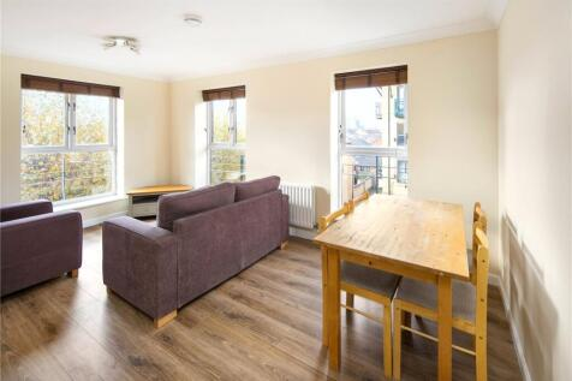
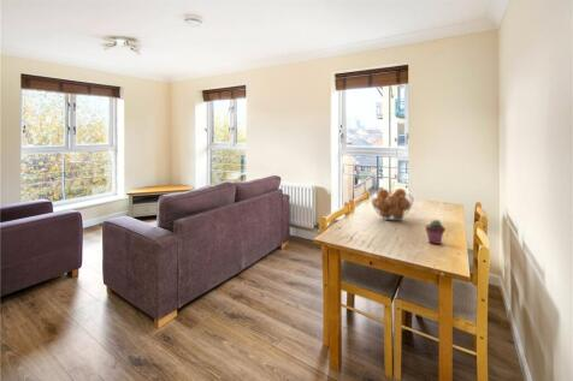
+ fruit basket (391, 203)
+ potted succulent (435, 231)
